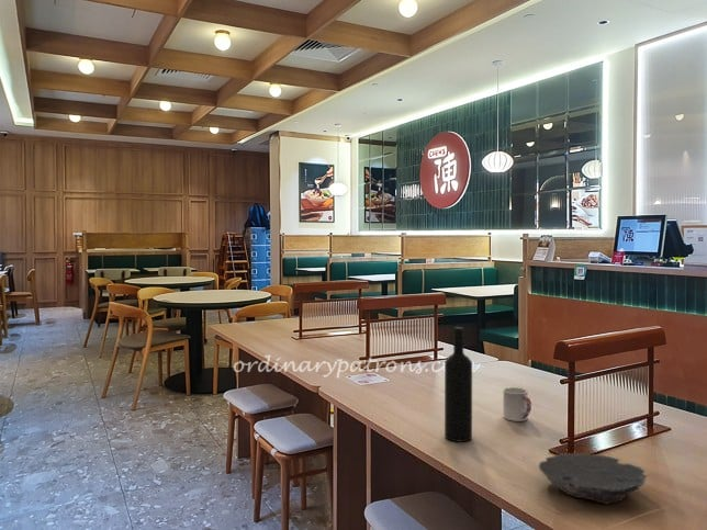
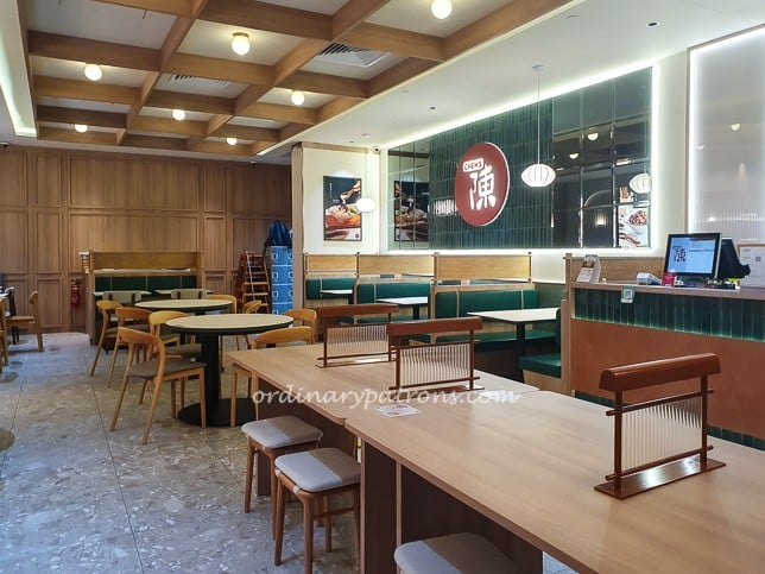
- cup (518, 405)
- bowl (591, 476)
- wine bottle (458, 382)
